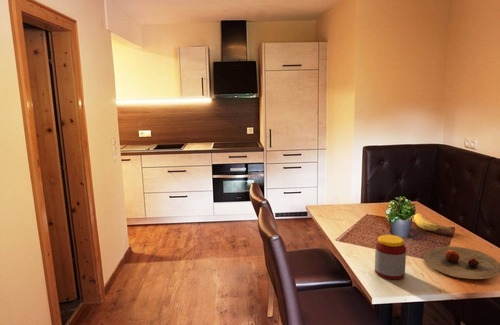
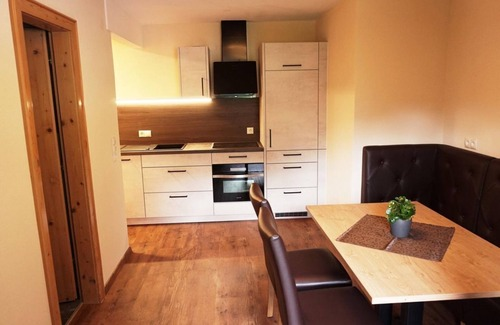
- plate (460, 258)
- jar (390, 255)
- fruit (431, 223)
